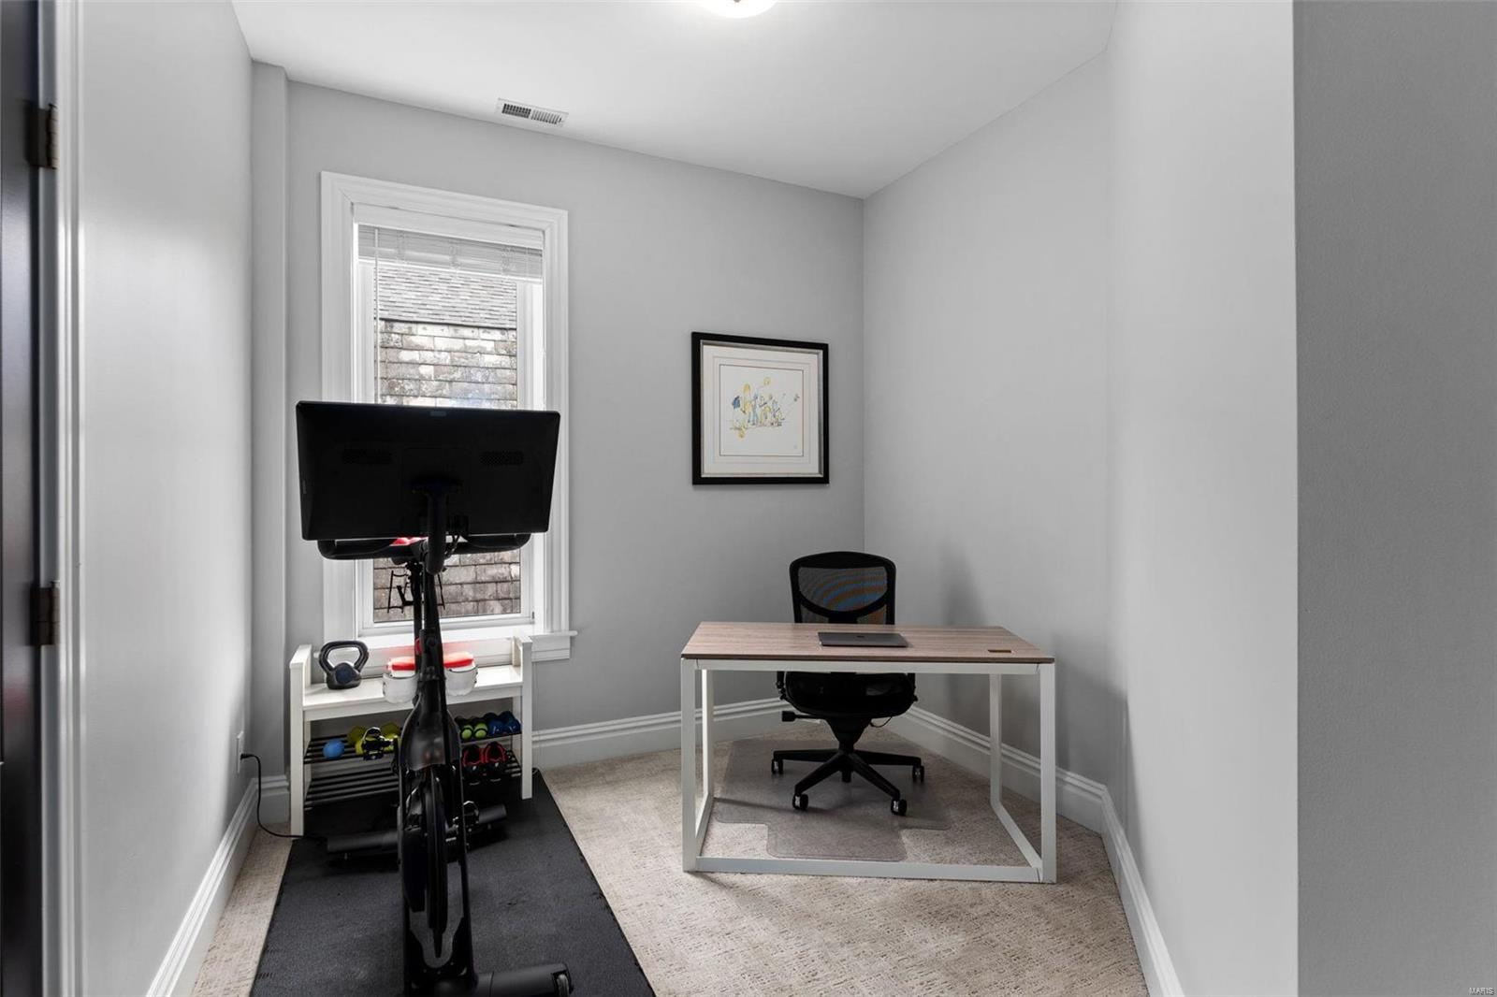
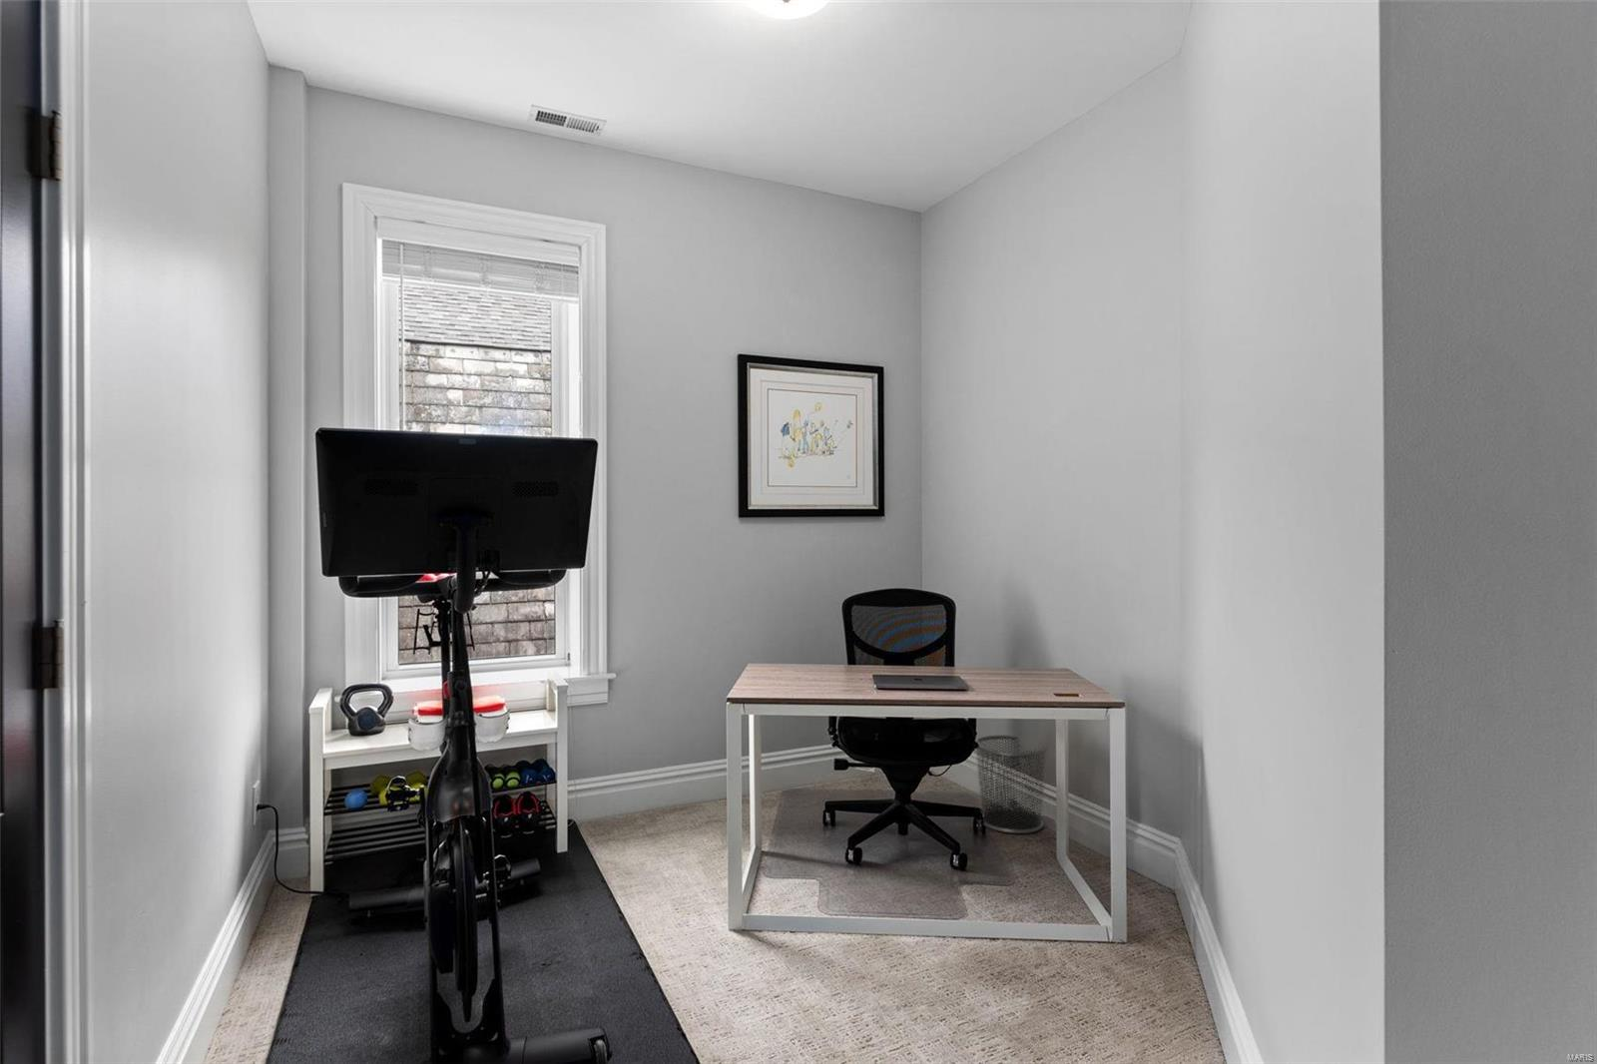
+ waste bin (1012, 783)
